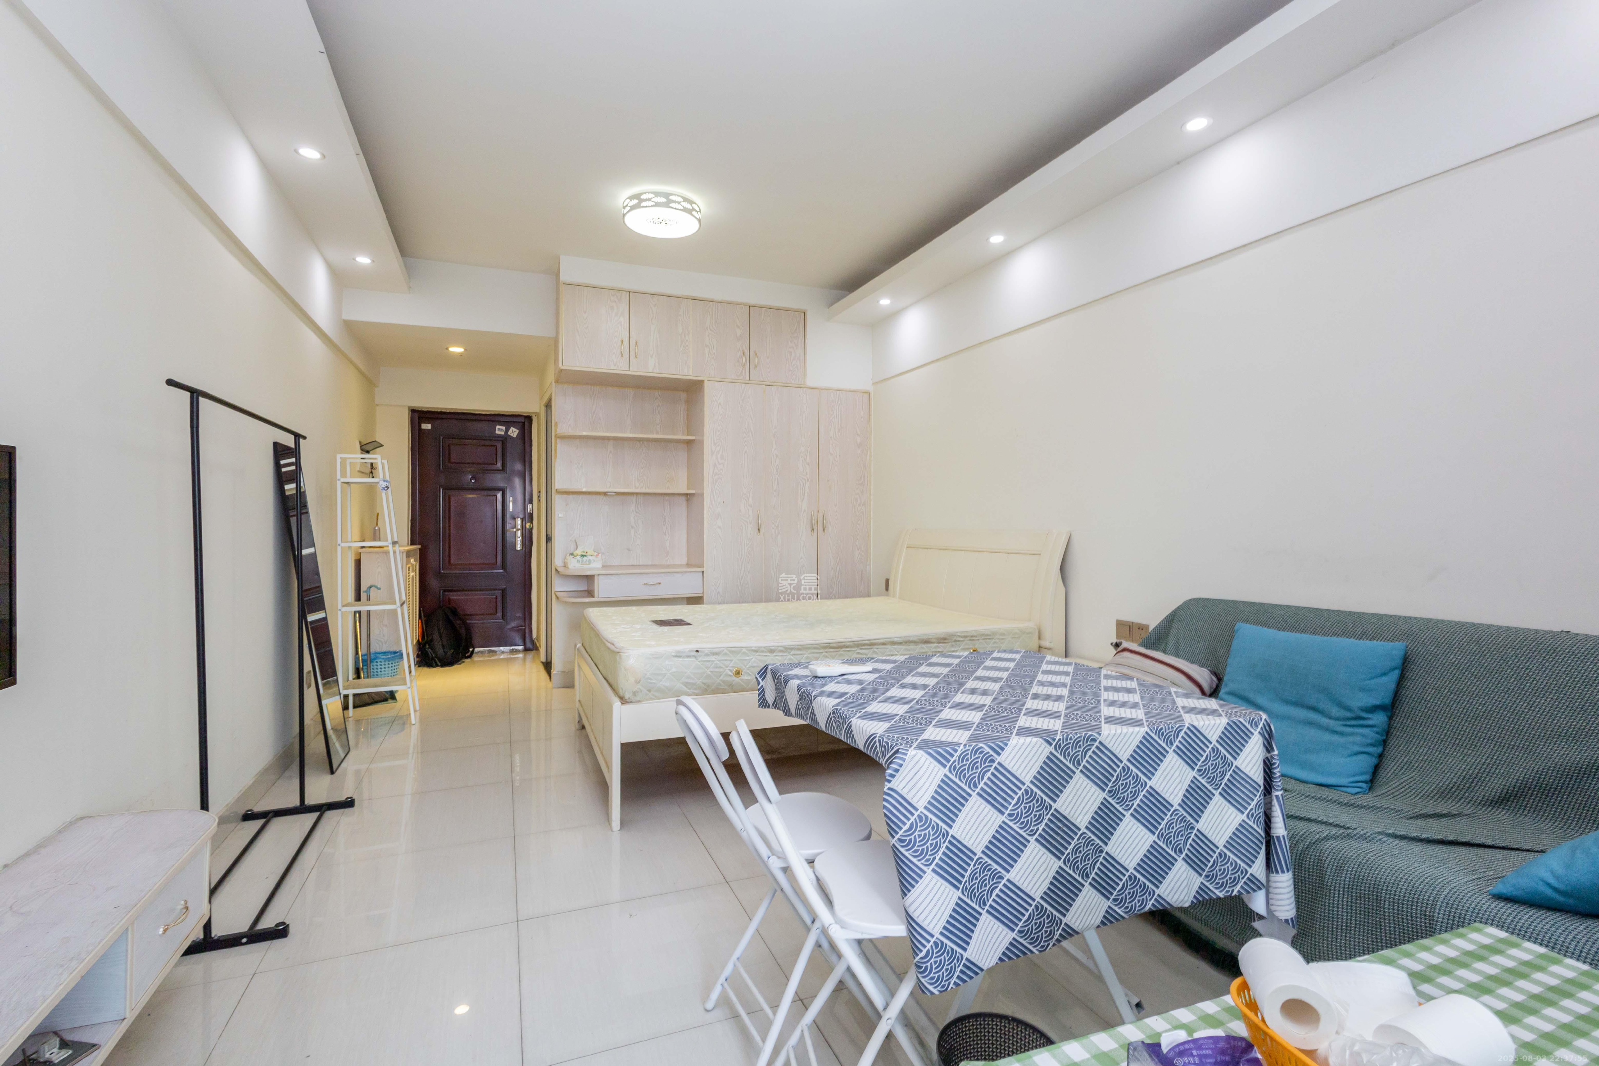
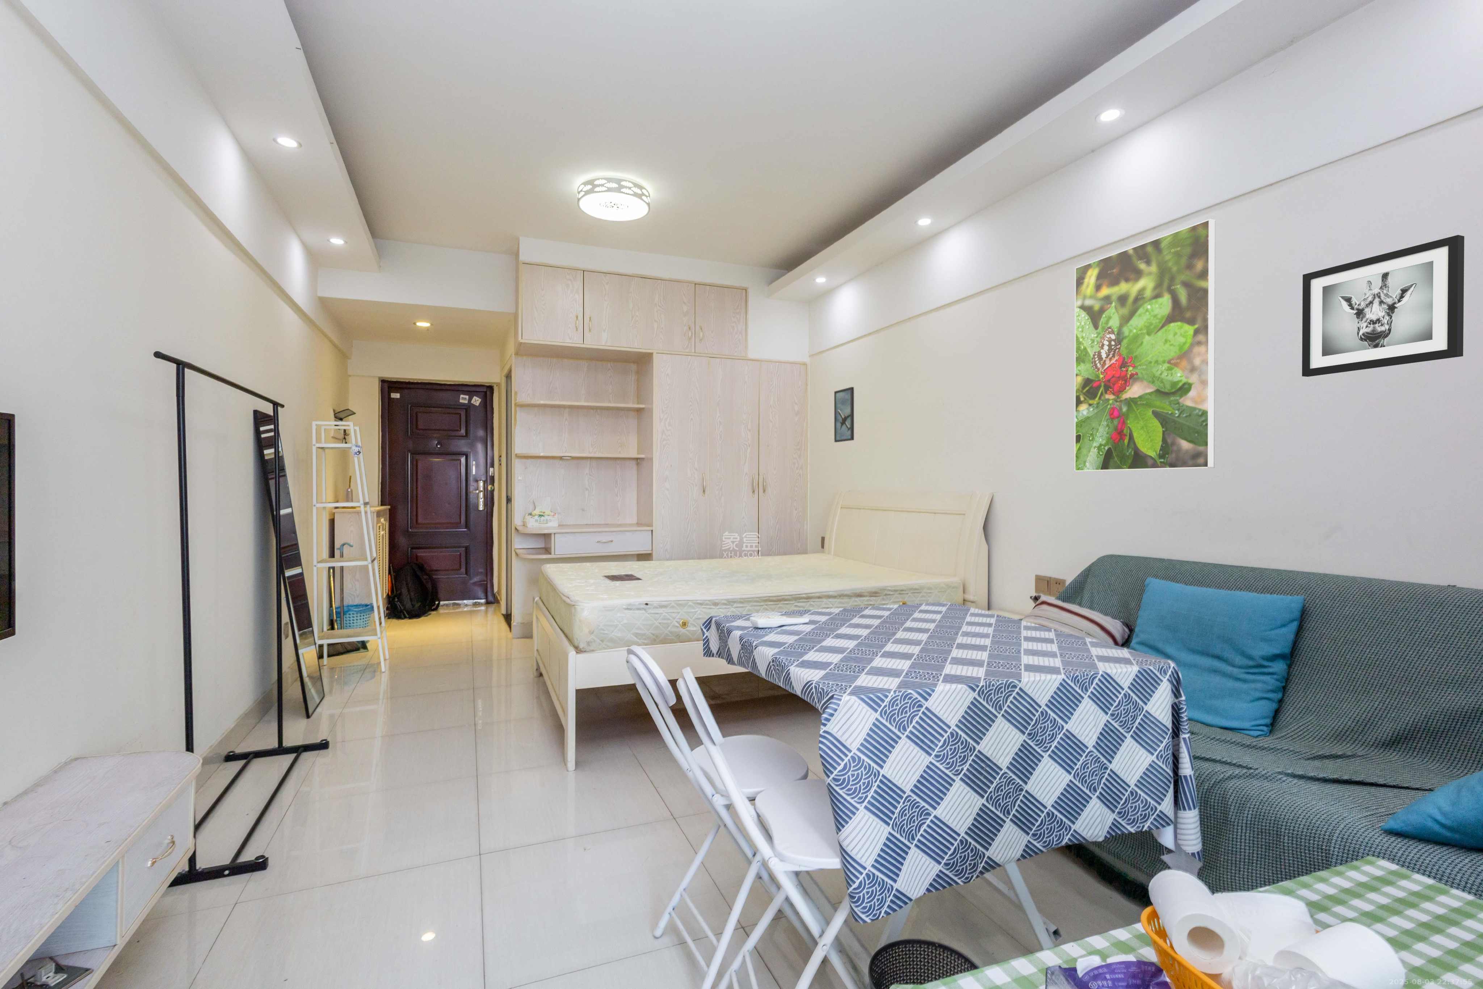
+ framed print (844, 415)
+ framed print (1138, 358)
+ wall art (1376, 311)
